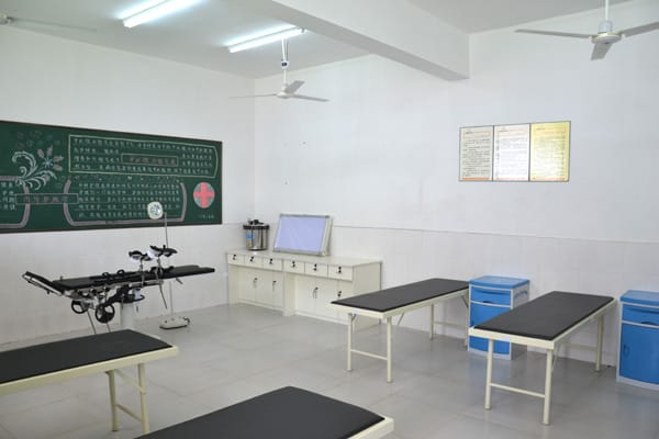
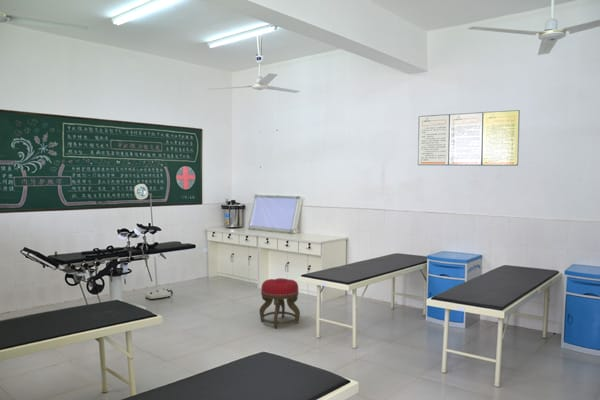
+ stool (279, 301)
